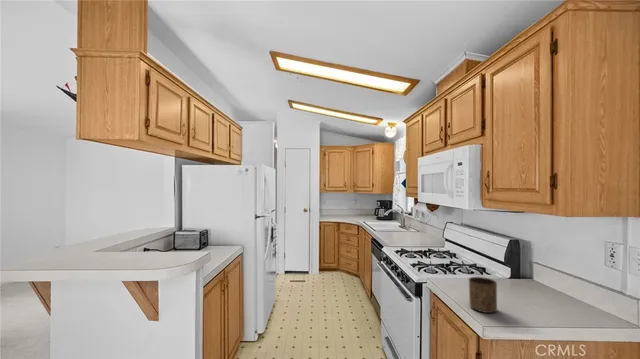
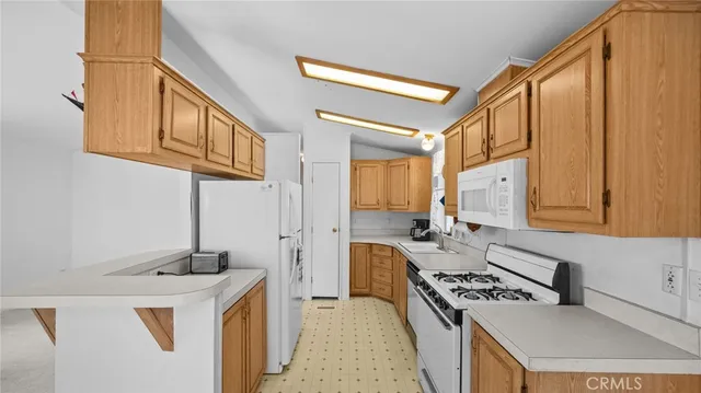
- cup (482, 294)
